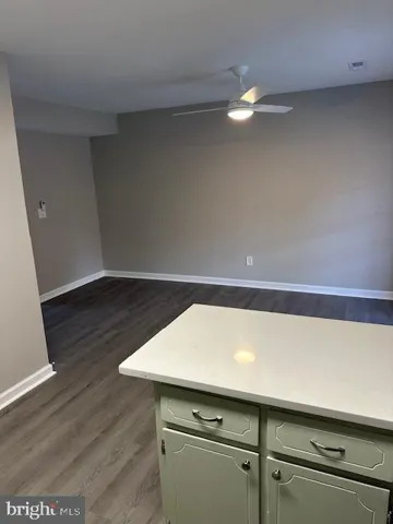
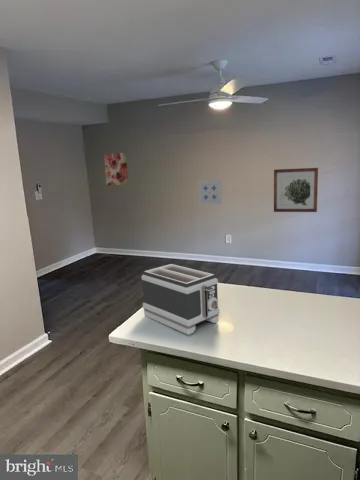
+ toaster (182, 297)
+ wall art (210, 192)
+ wall art (295, 190)
+ wall art (116, 169)
